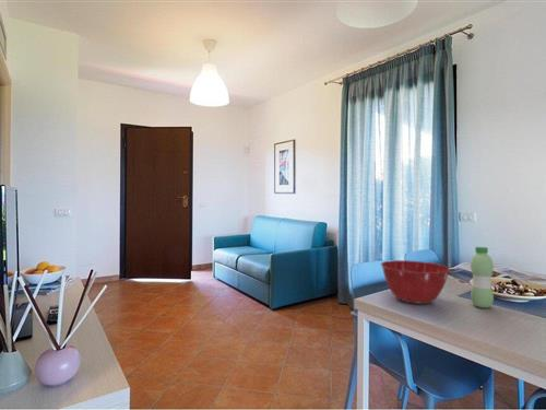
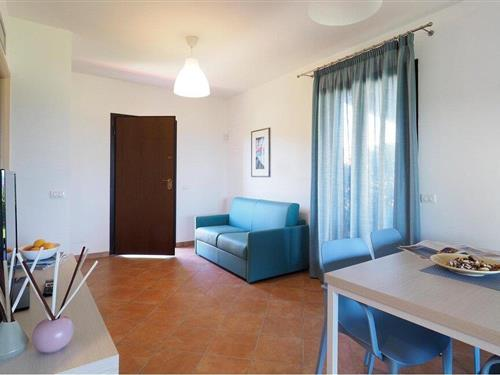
- water bottle (482, 277)
- mixing bowl (414, 282)
